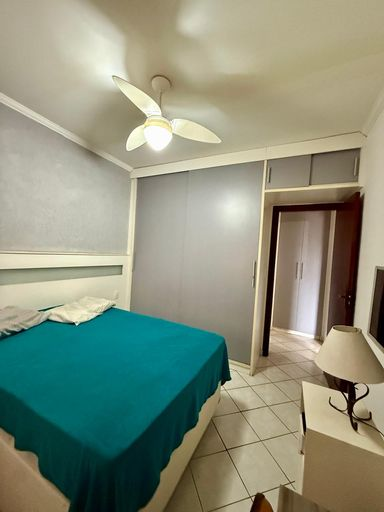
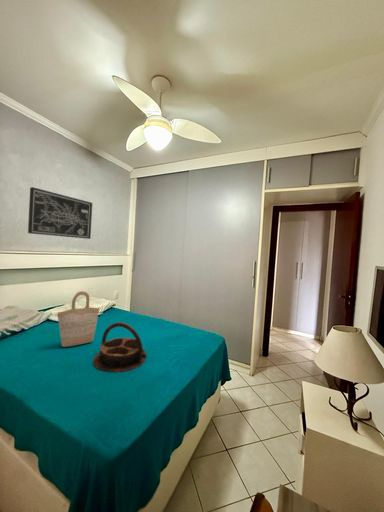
+ shopping bag (78, 318)
+ wall art (63, 216)
+ serving tray (121, 340)
